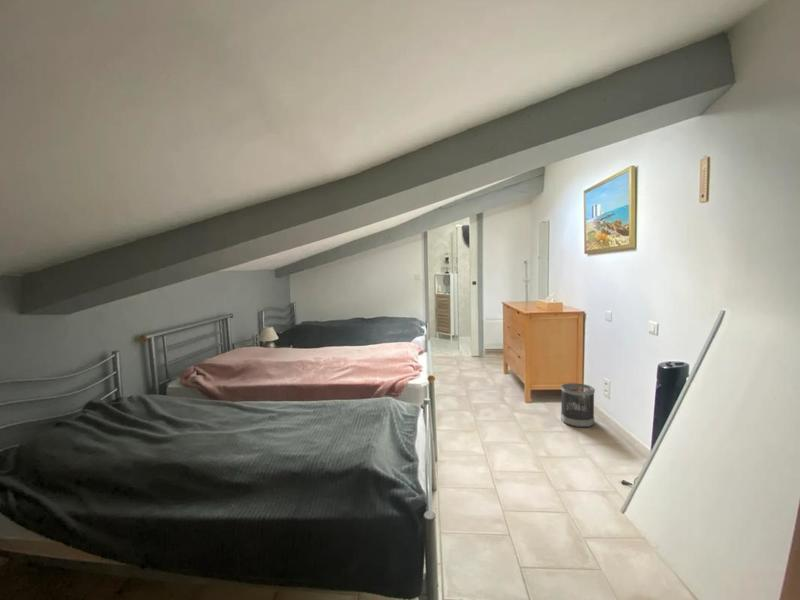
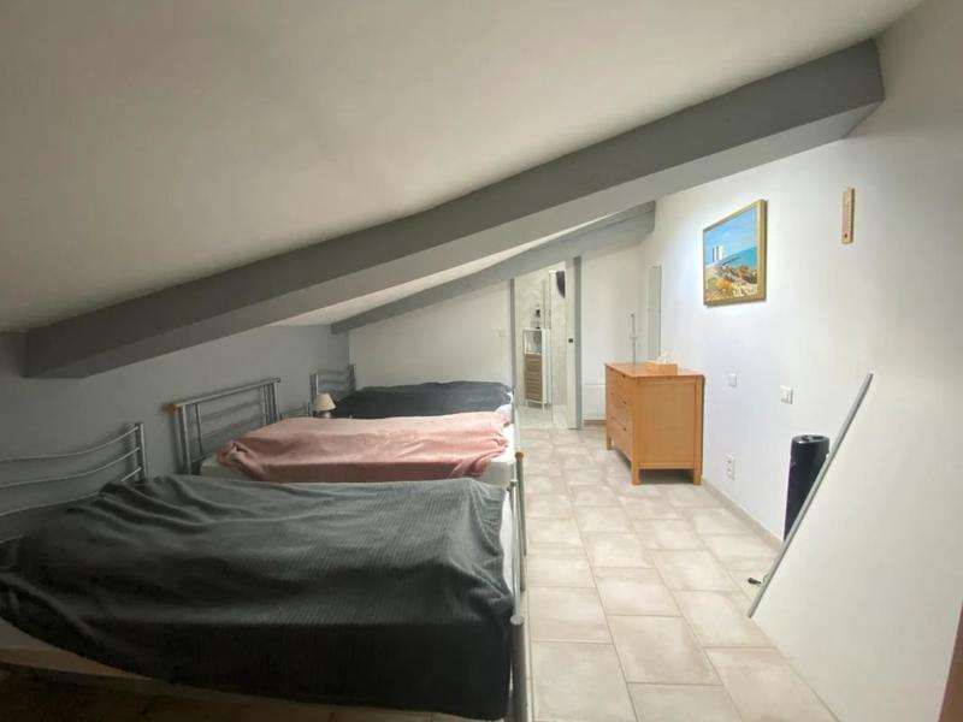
- wastebasket (577, 404)
